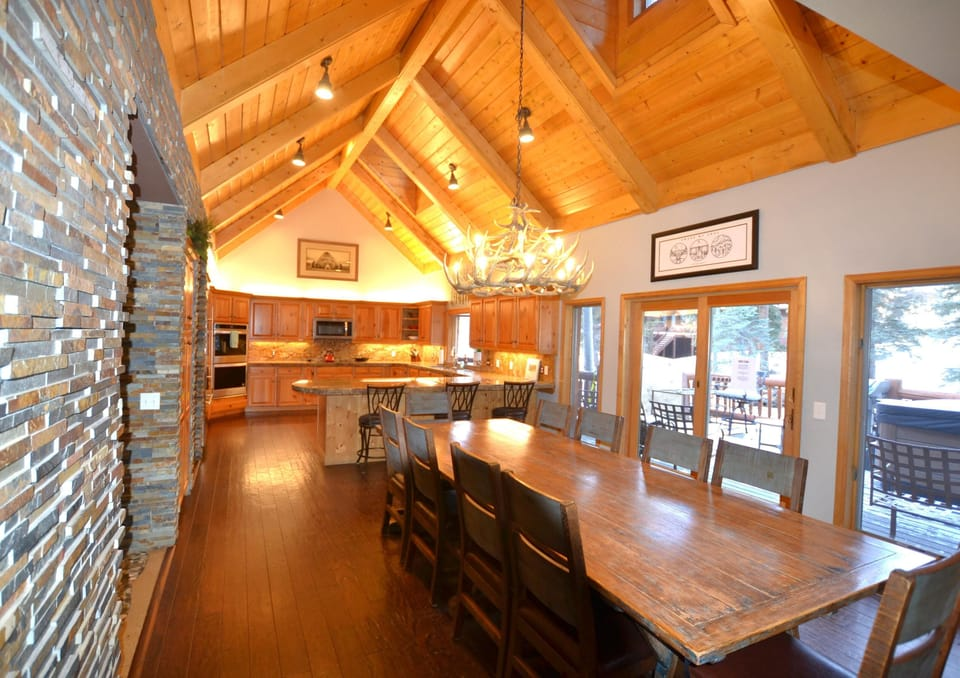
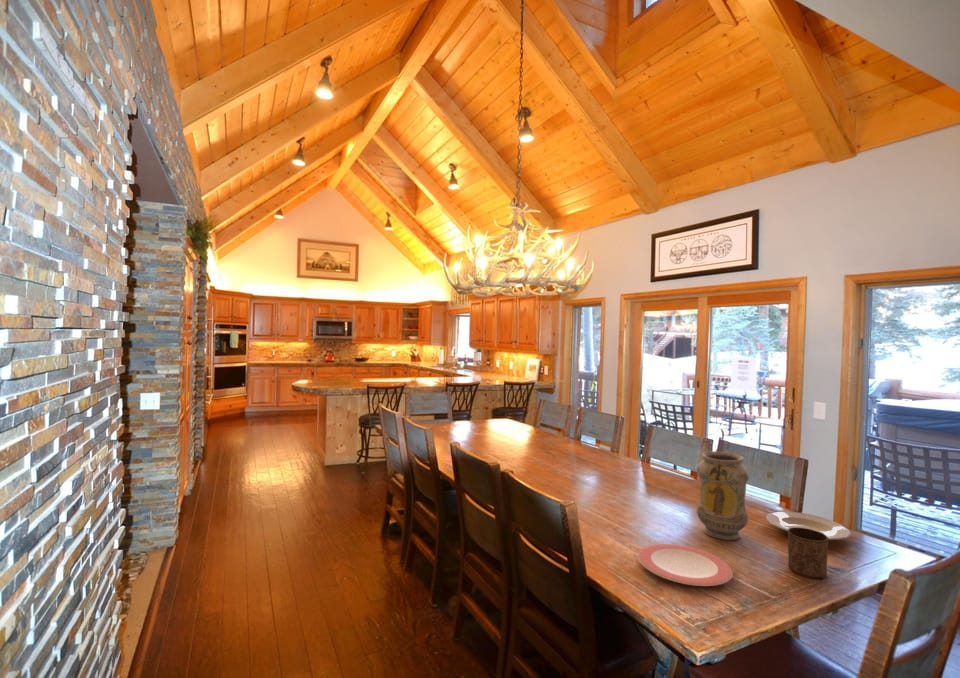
+ plate (806, 528)
+ vase (721, 494)
+ cup (807, 552)
+ plate (683, 565)
